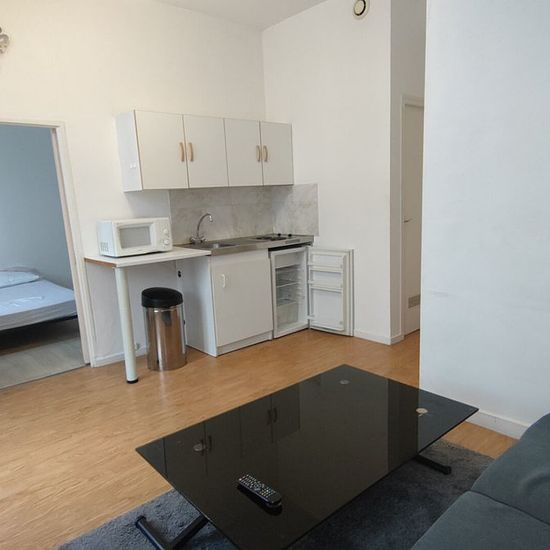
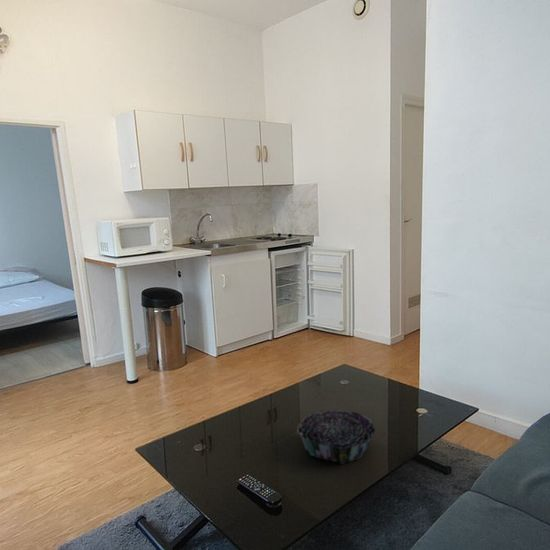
+ decorative bowl (336, 437)
